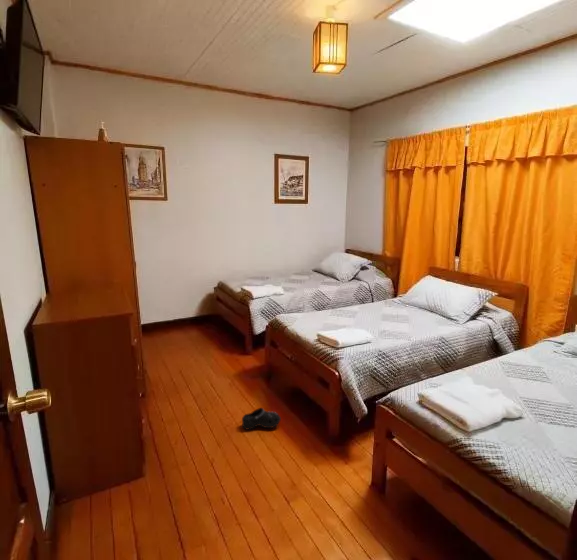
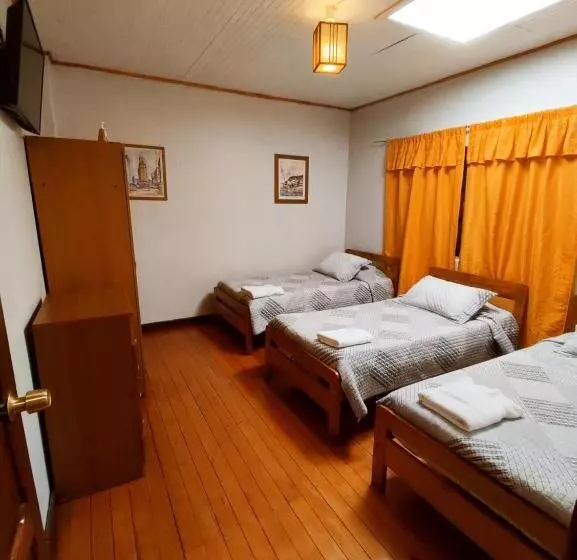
- shoe (261, 417)
